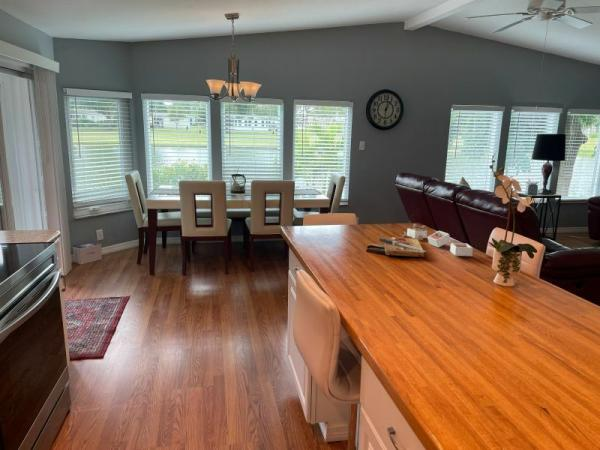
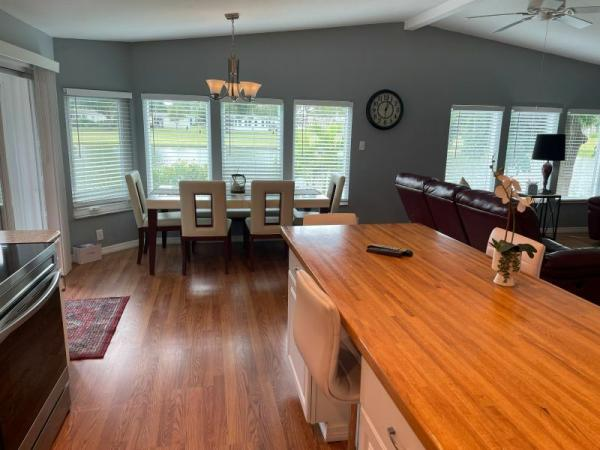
- cutting board (412, 239)
